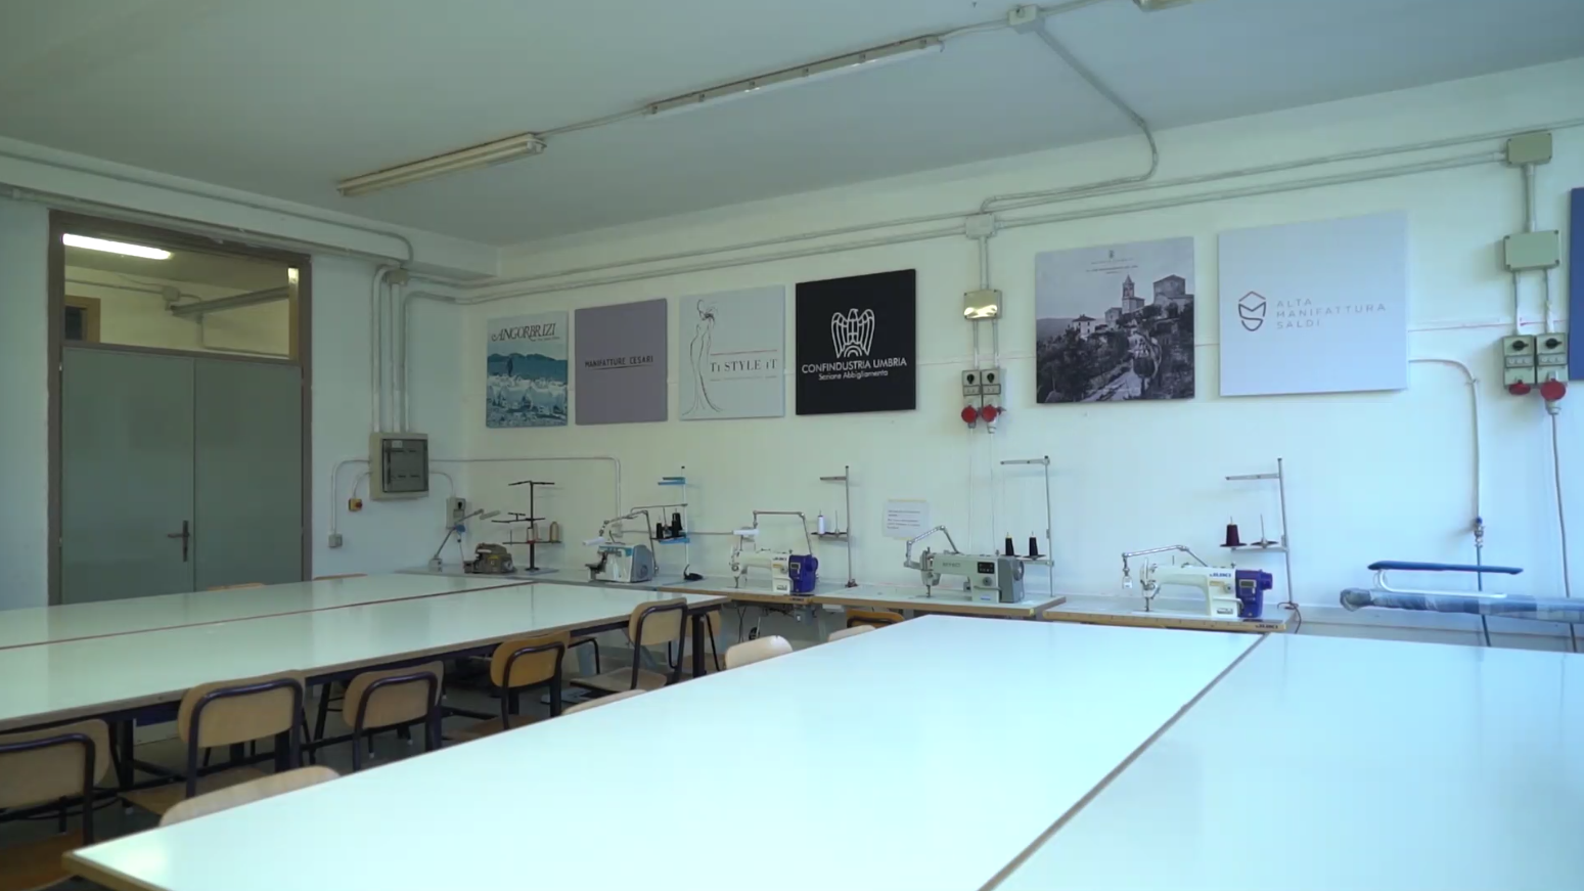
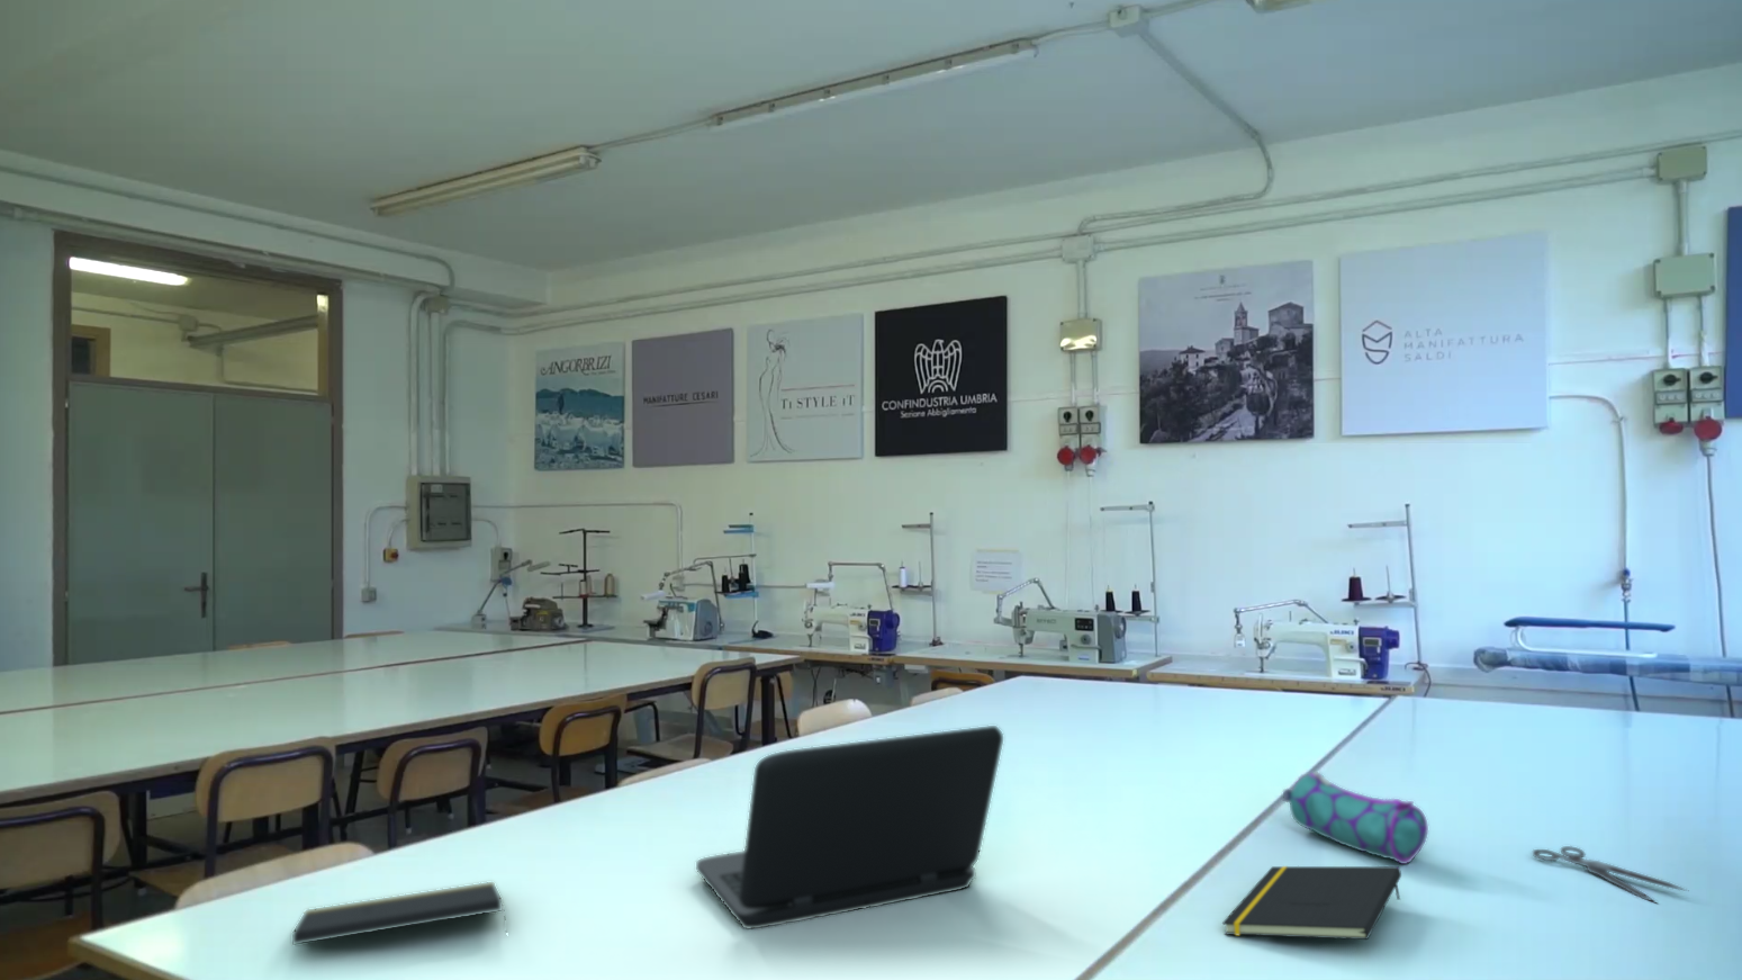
+ pencil case (1354, 814)
+ laptop (842, 802)
+ notepad (402, 911)
+ scissors (1603, 871)
+ notepad (1315, 899)
